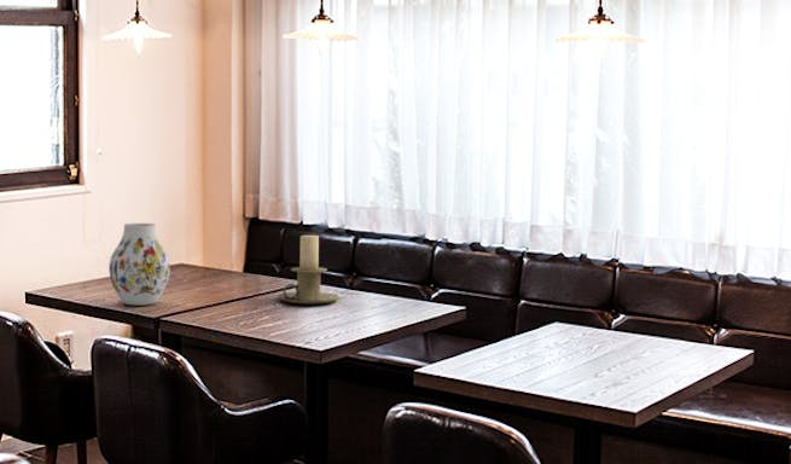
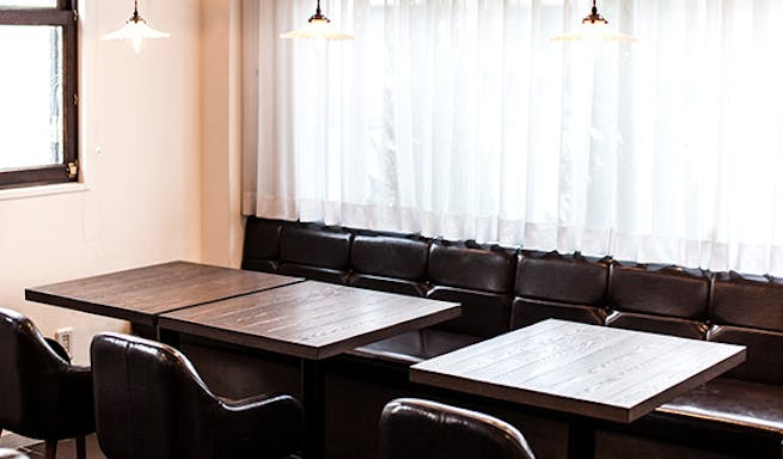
- candle holder (308, 267)
- vase (139, 263)
